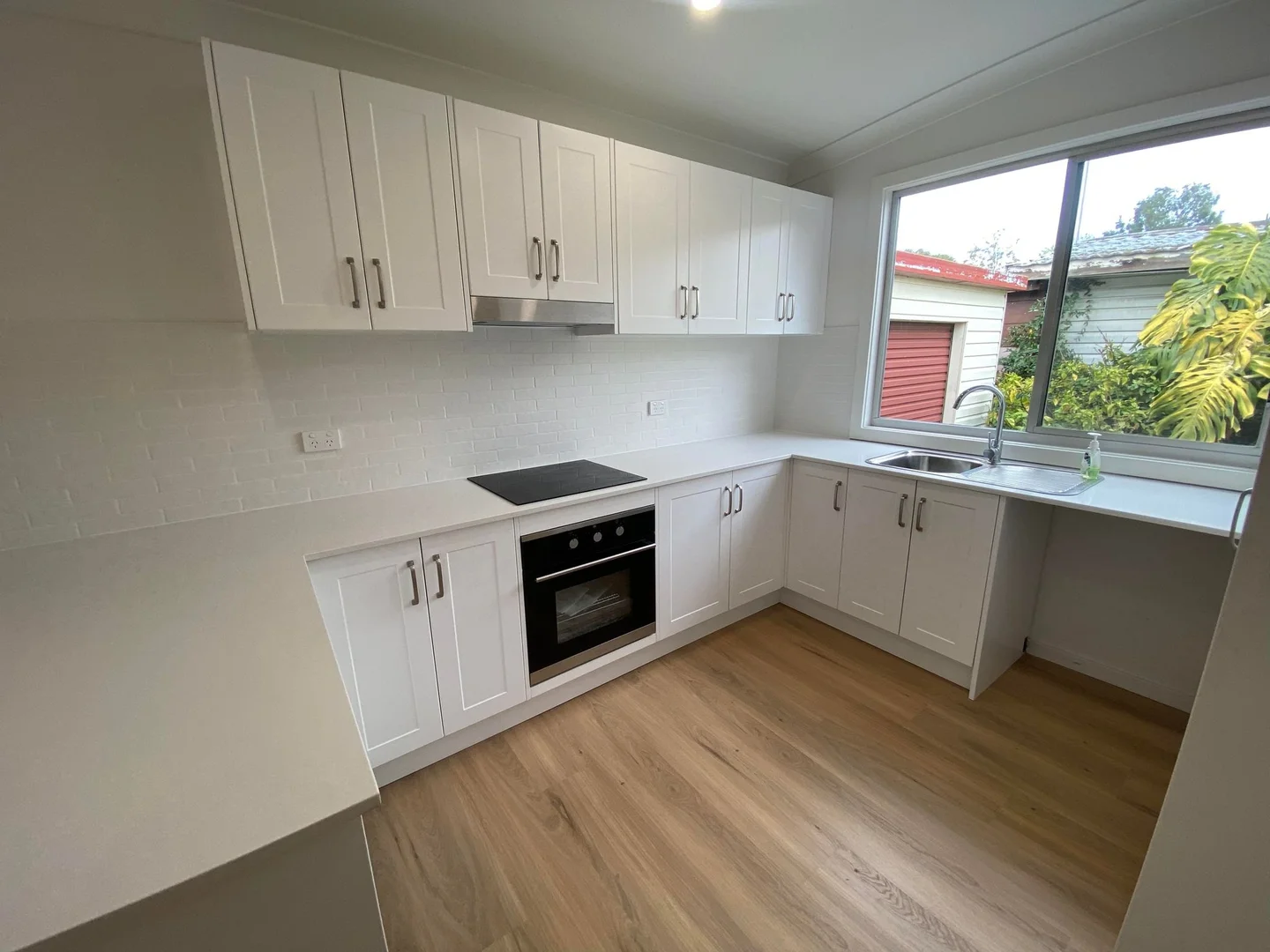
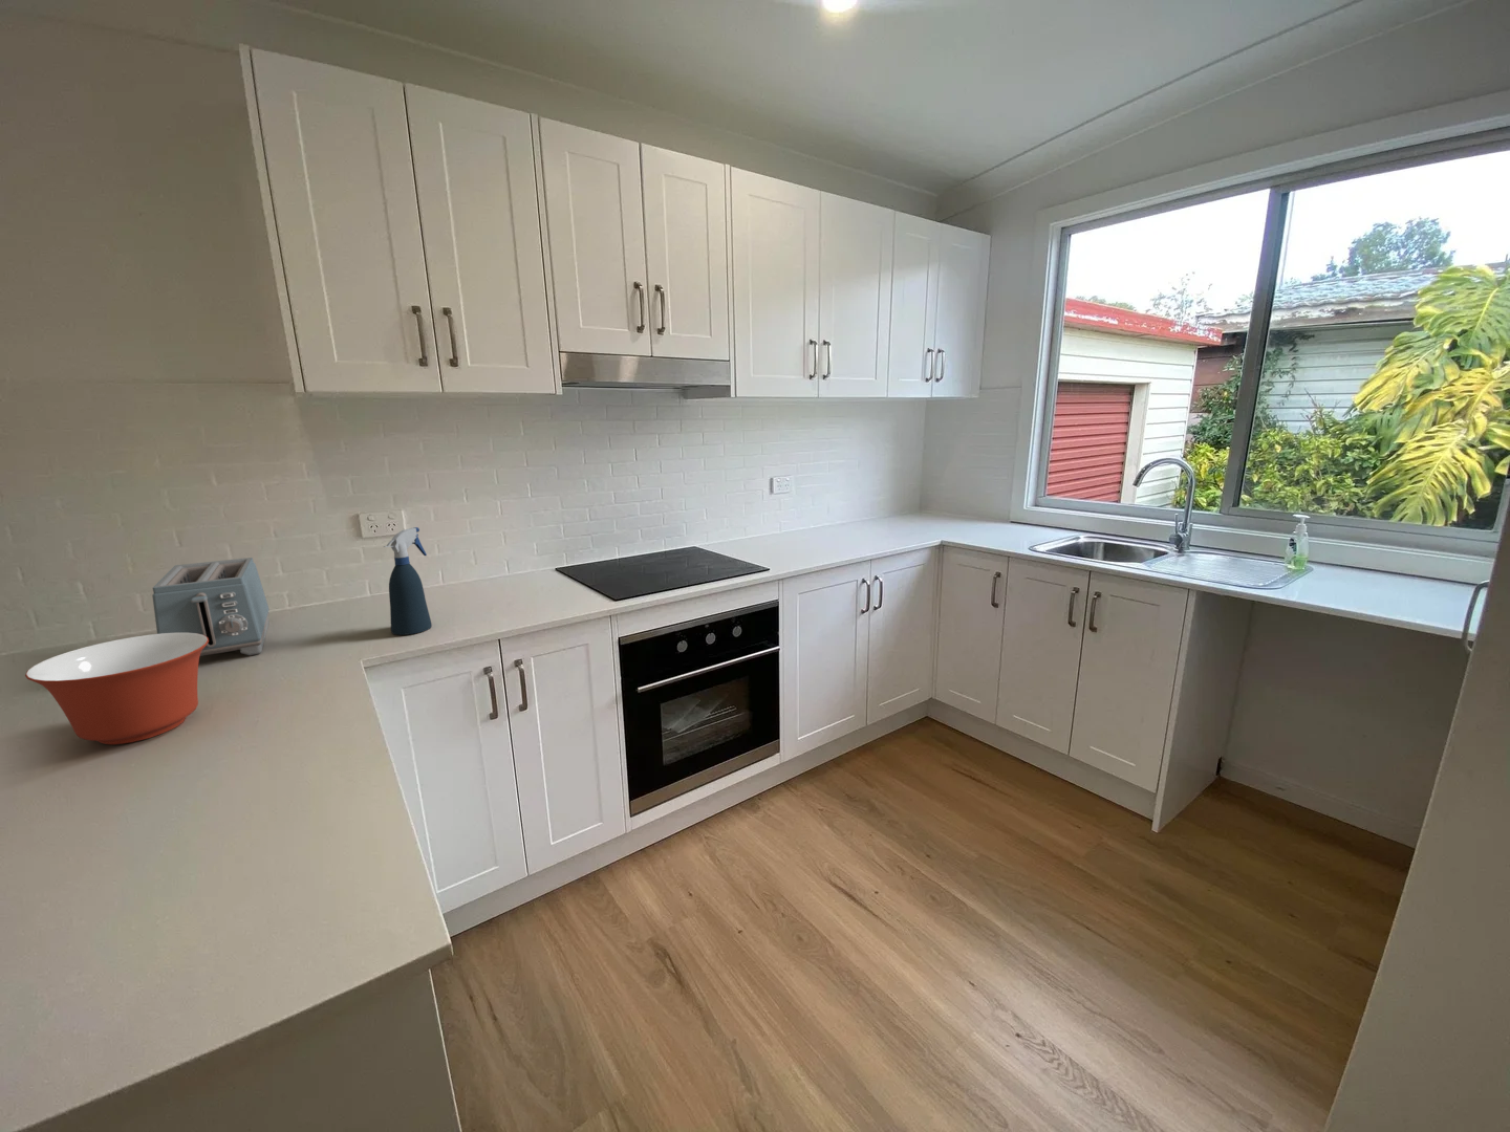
+ mixing bowl (133, 692)
+ spray bottle (404, 579)
+ toaster (214, 610)
